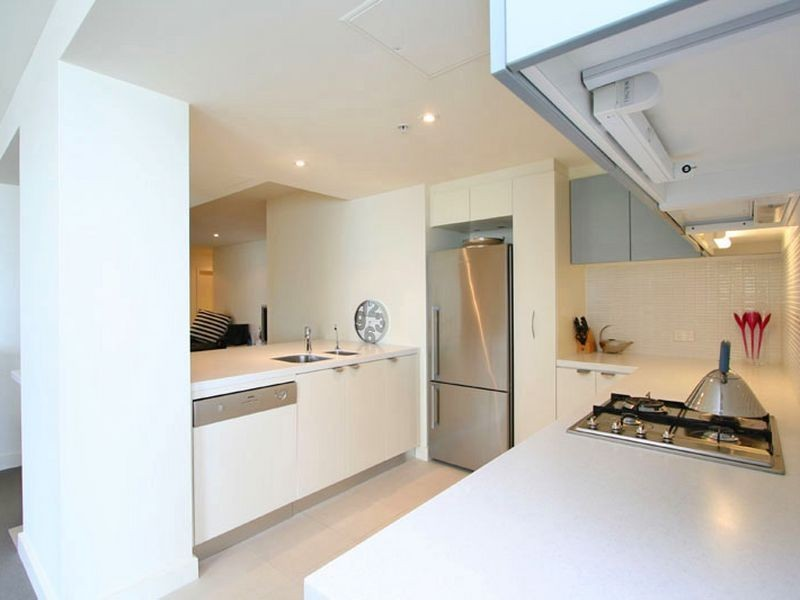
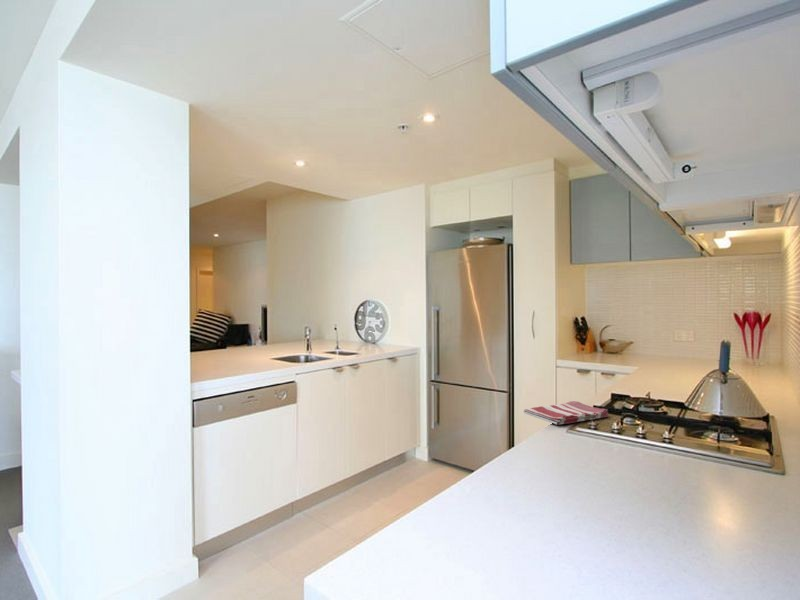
+ dish towel (565, 411)
